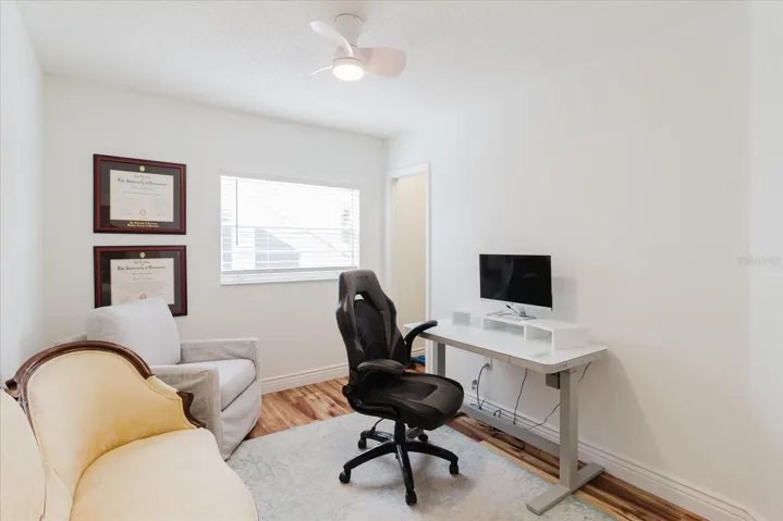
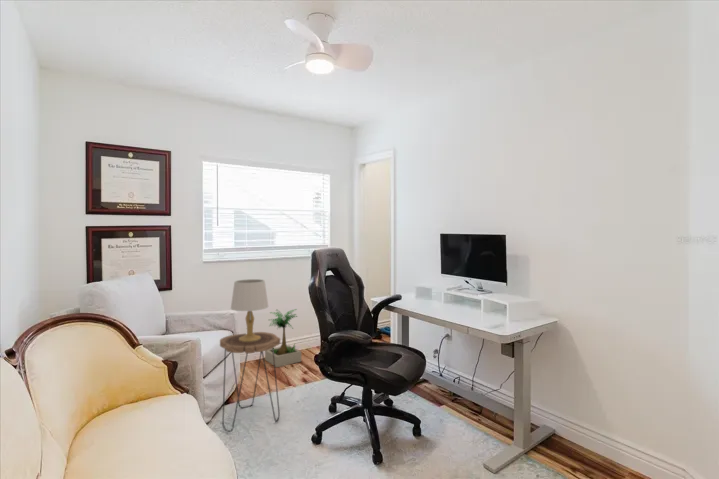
+ side table (256, 378)
+ potted plant (284, 335)
+ table lamp (249, 309)
